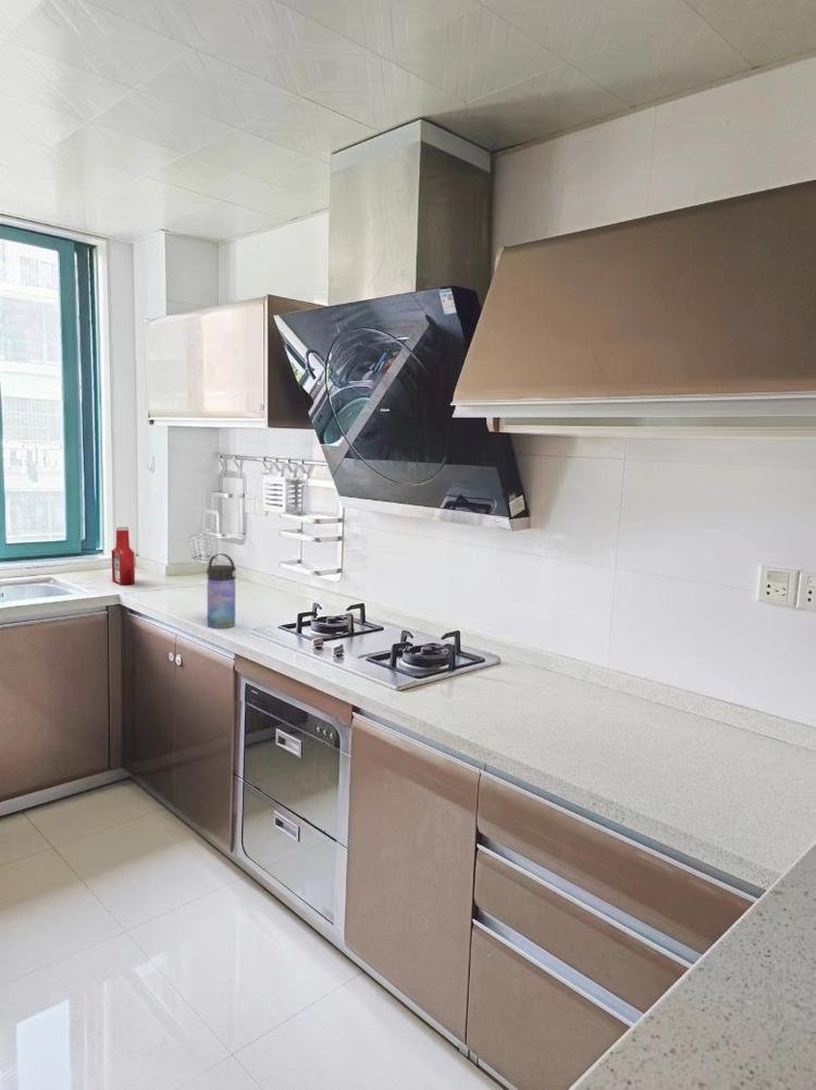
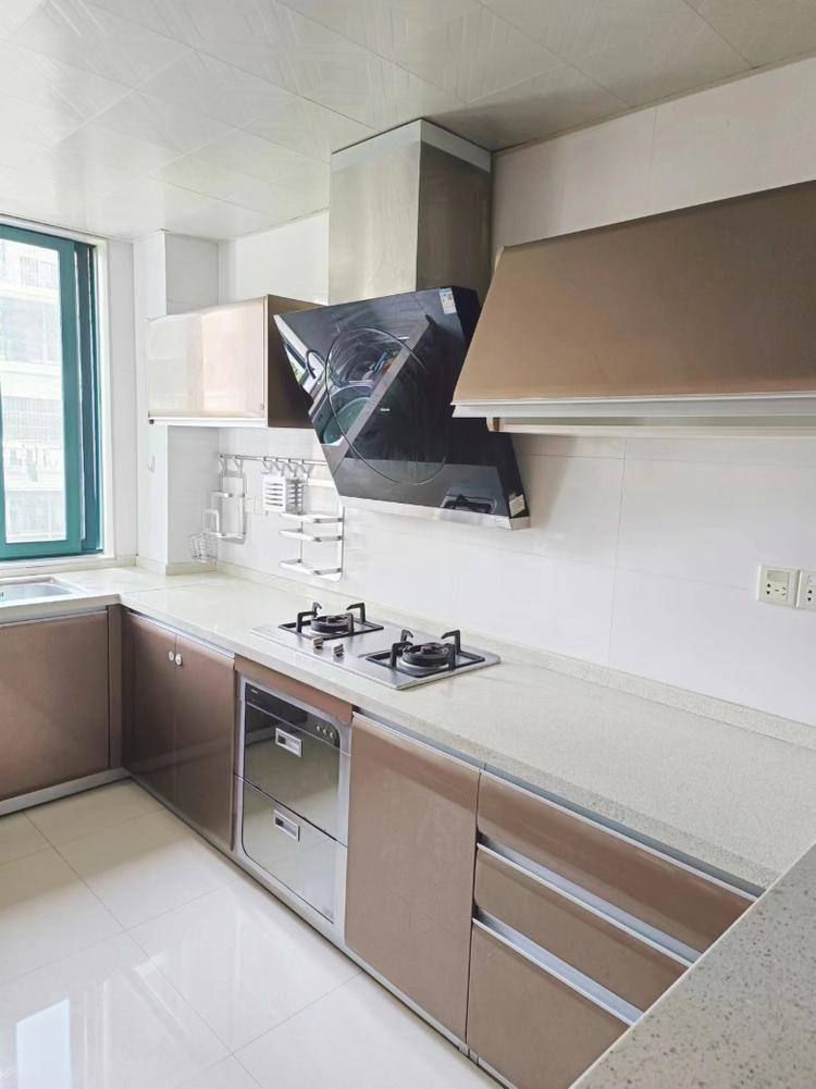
- soap bottle (122, 553)
- water bottle (221, 589)
